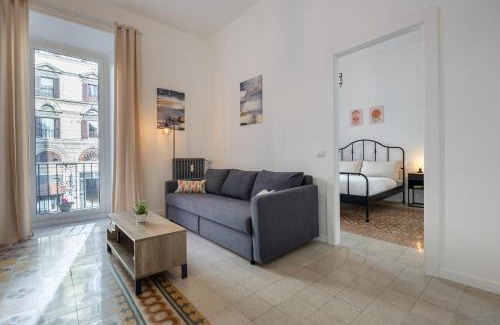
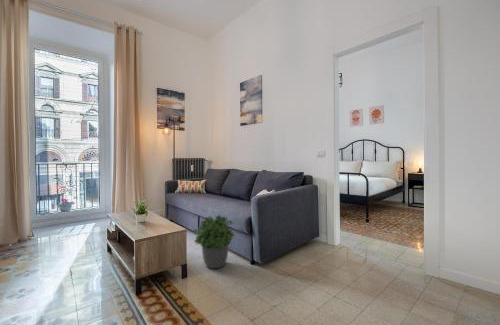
+ potted plant (214, 239)
